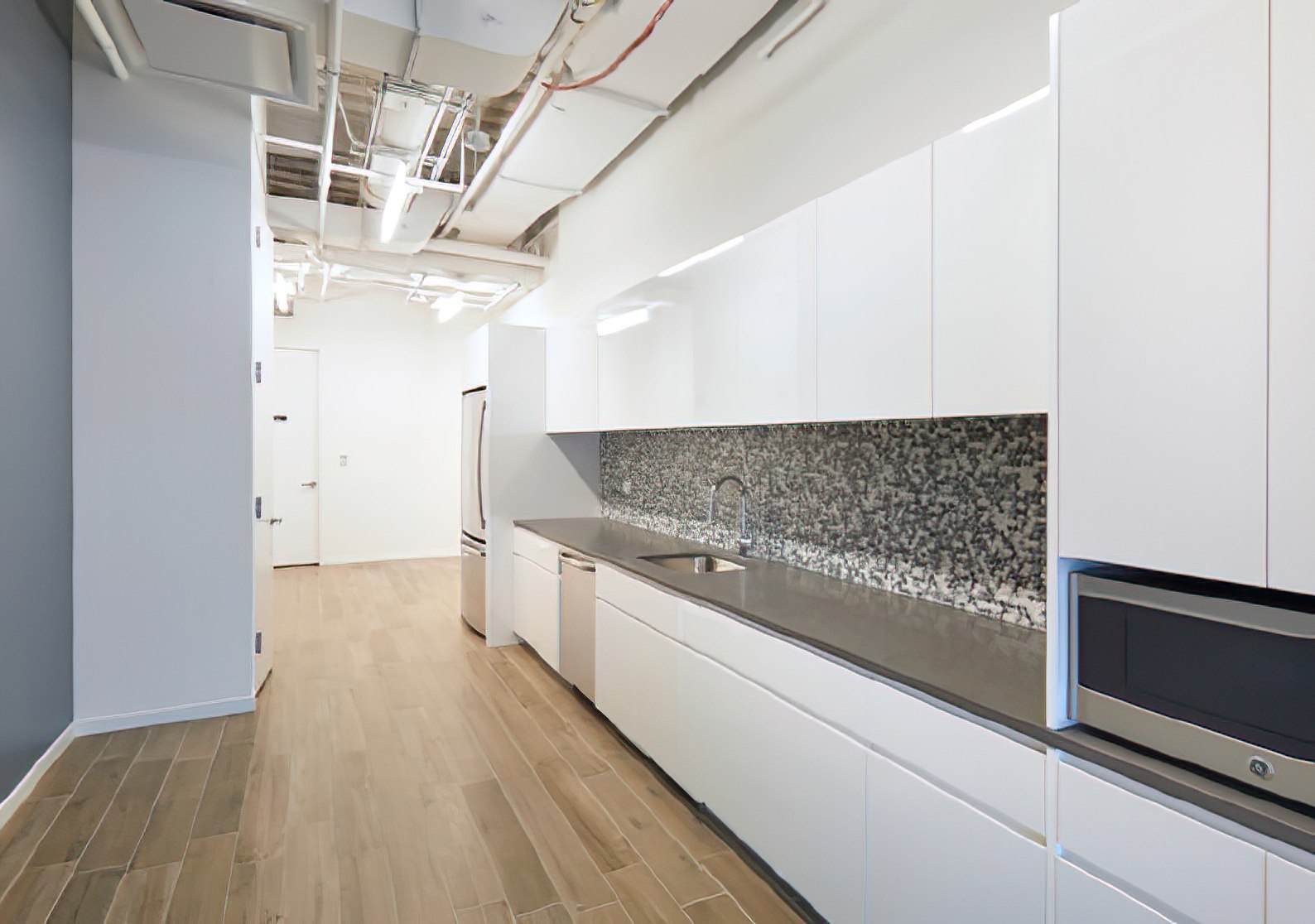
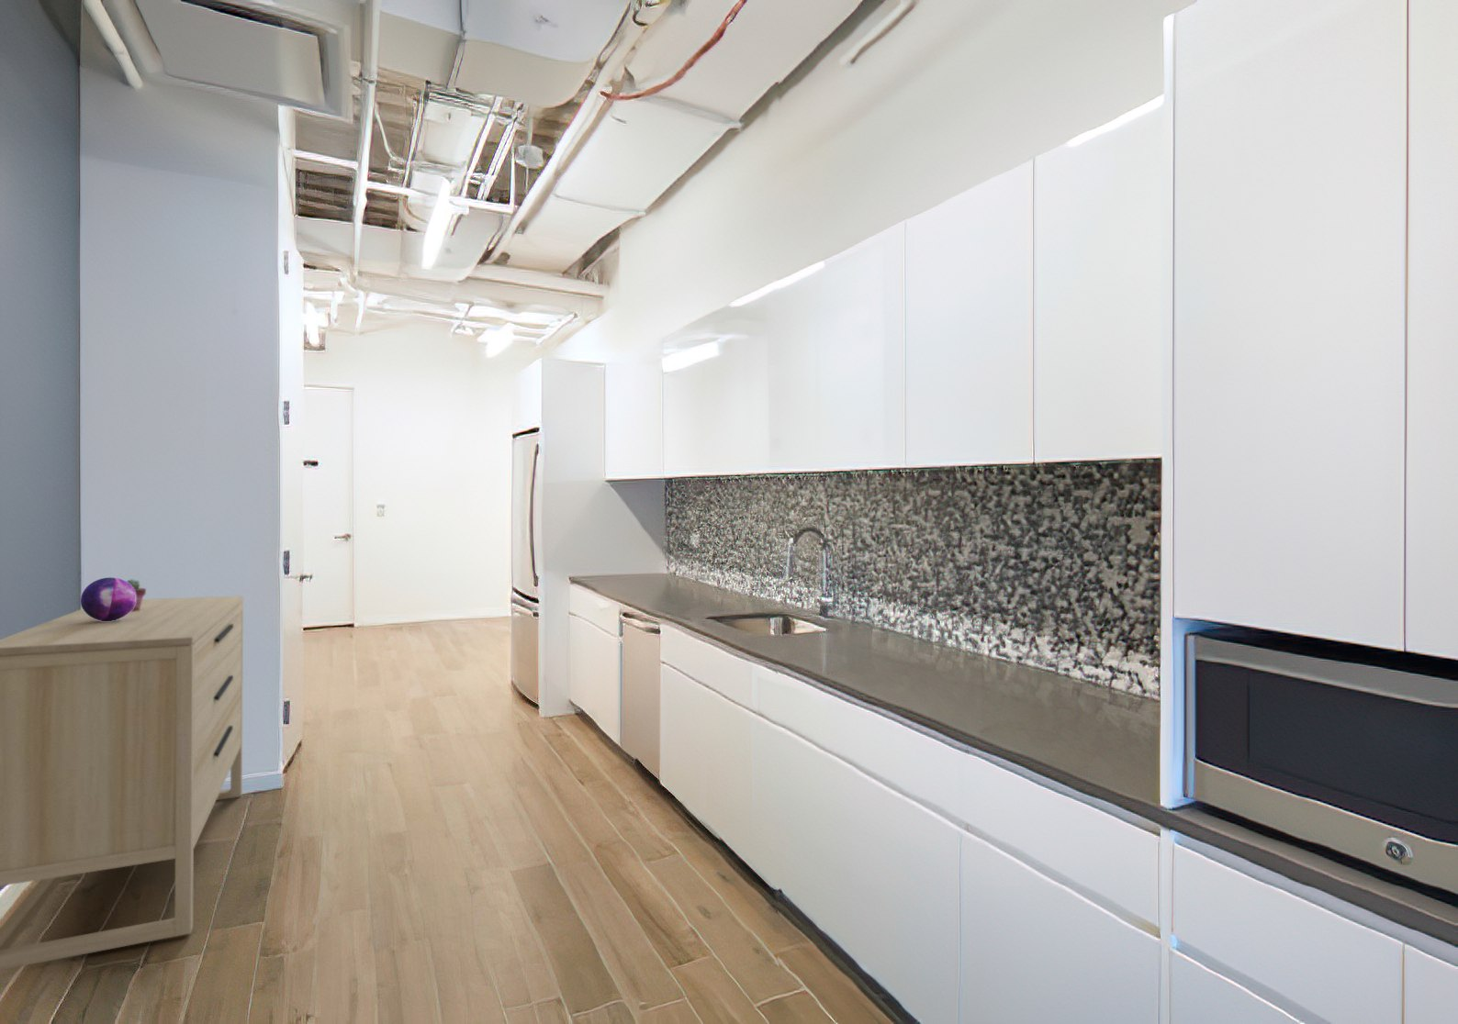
+ decorative orb (109, 598)
+ potted succulent (135, 592)
+ dresser (142, 739)
